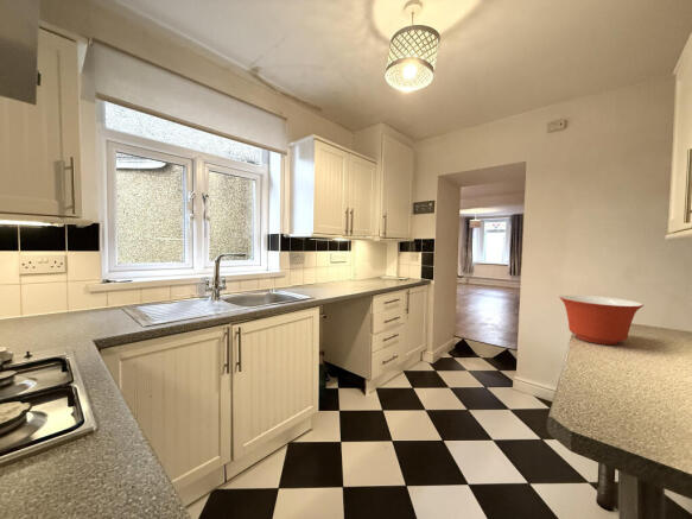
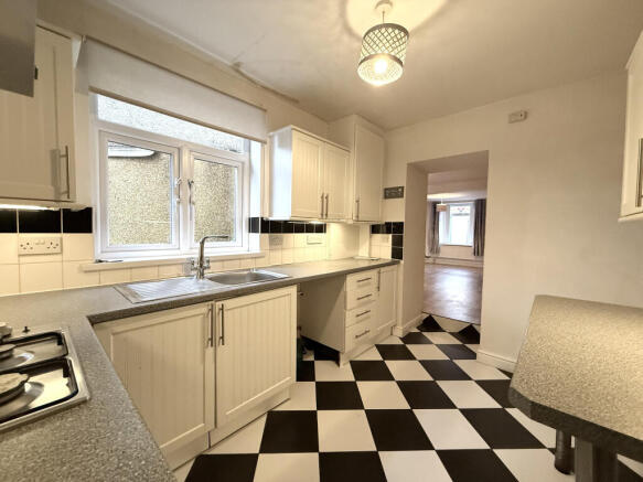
- mixing bowl (597, 319)
